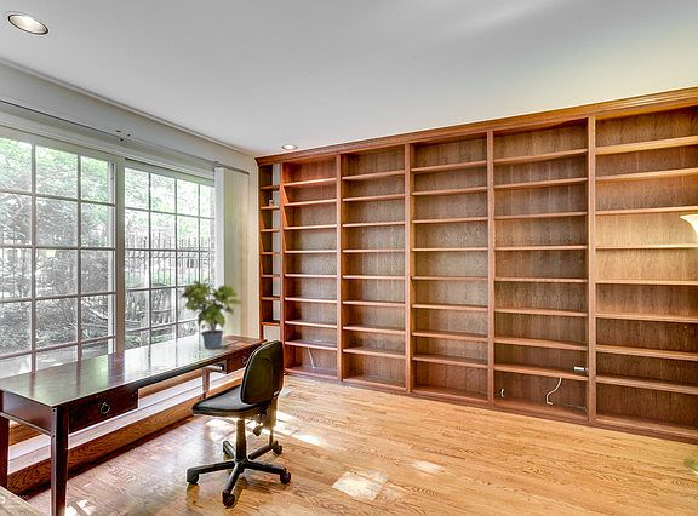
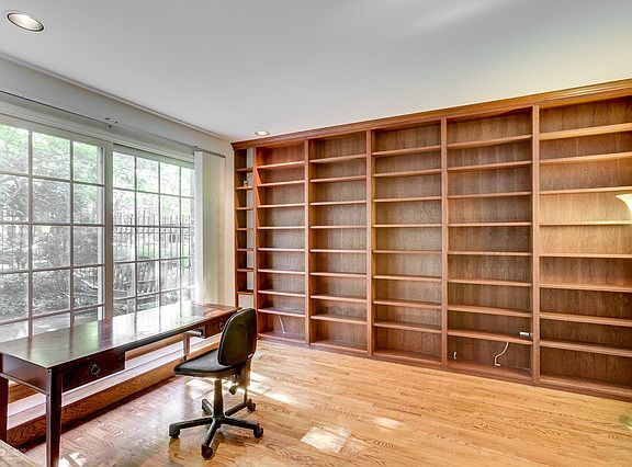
- potted plant (208, 313)
